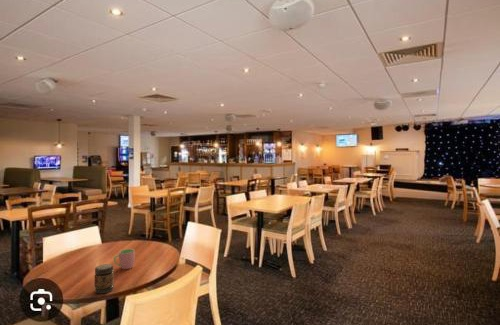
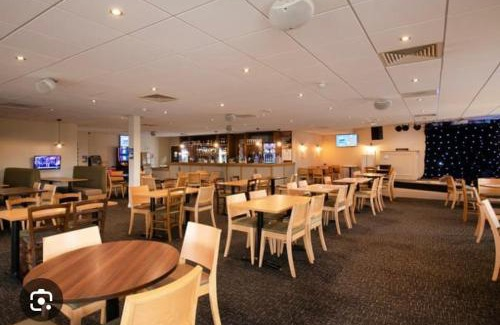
- cup (124, 259)
- jar (104, 278)
